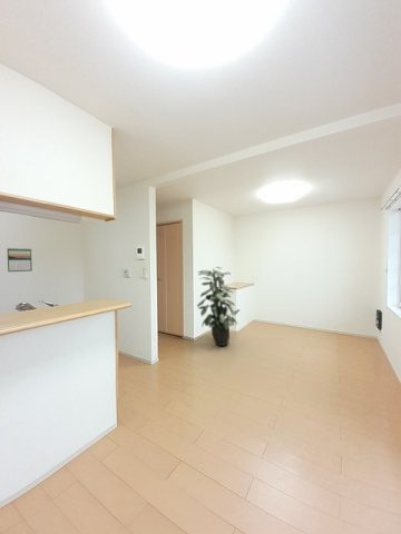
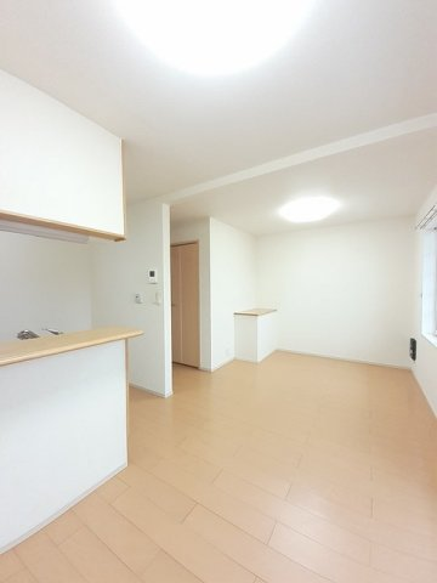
- indoor plant (216, 305)
- calendar (20, 259)
